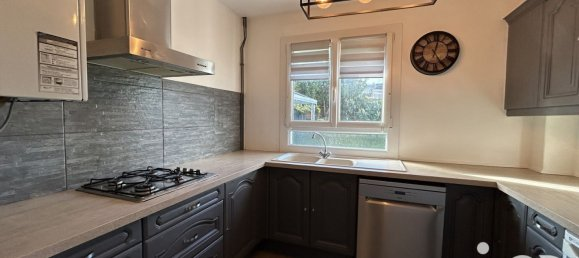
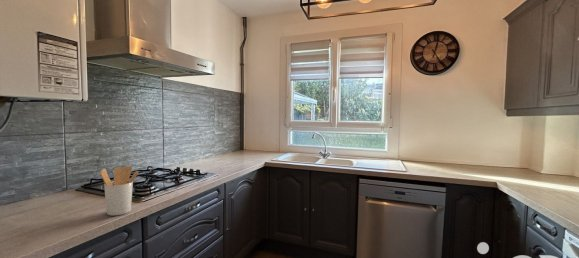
+ utensil holder (120, 188)
